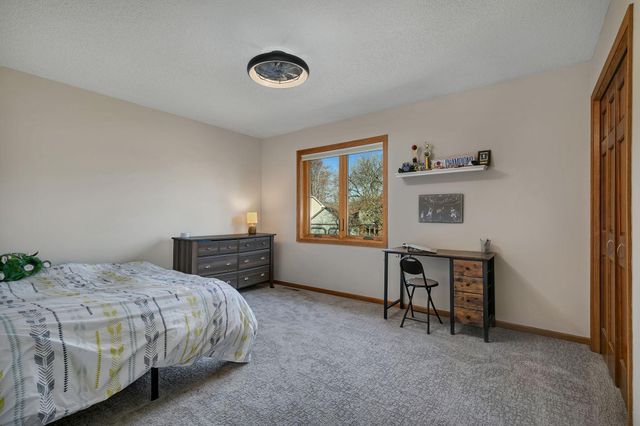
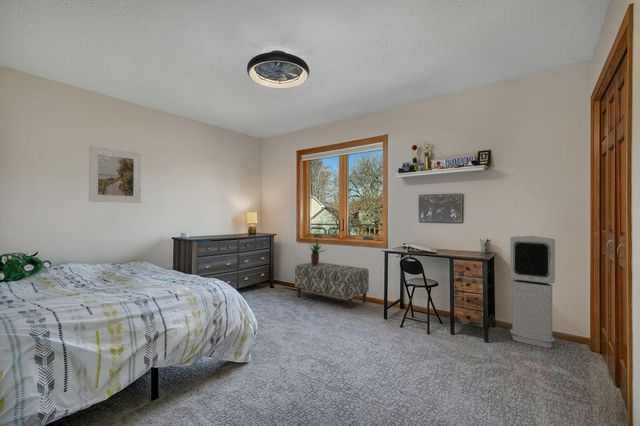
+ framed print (116, 176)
+ bench (330, 283)
+ air purifier (532, 288)
+ potted plant (316, 251)
